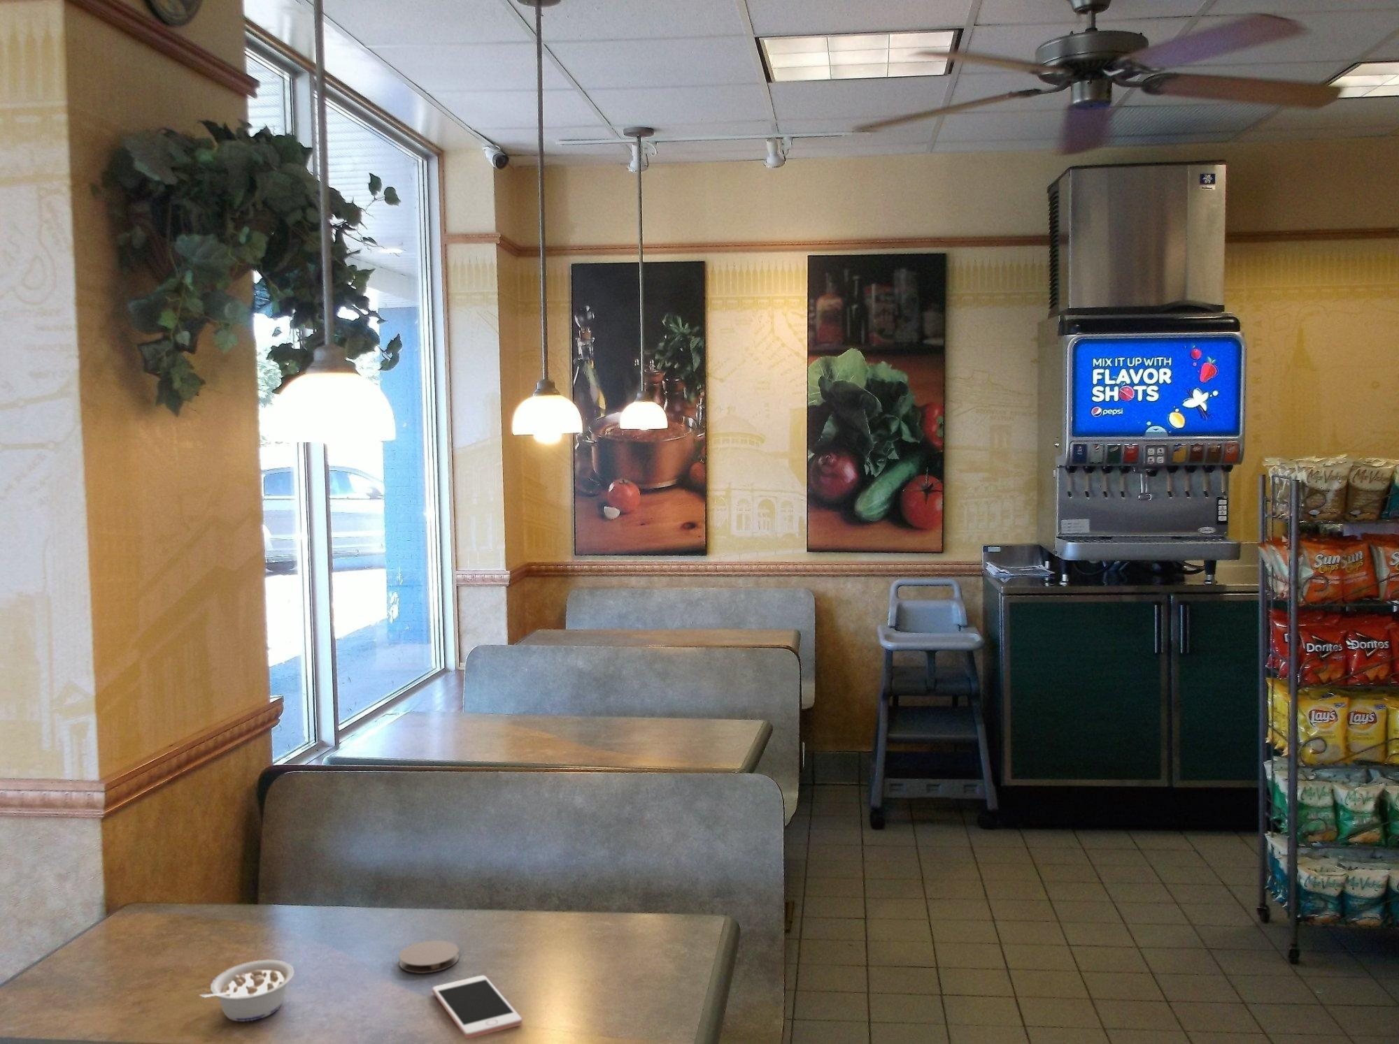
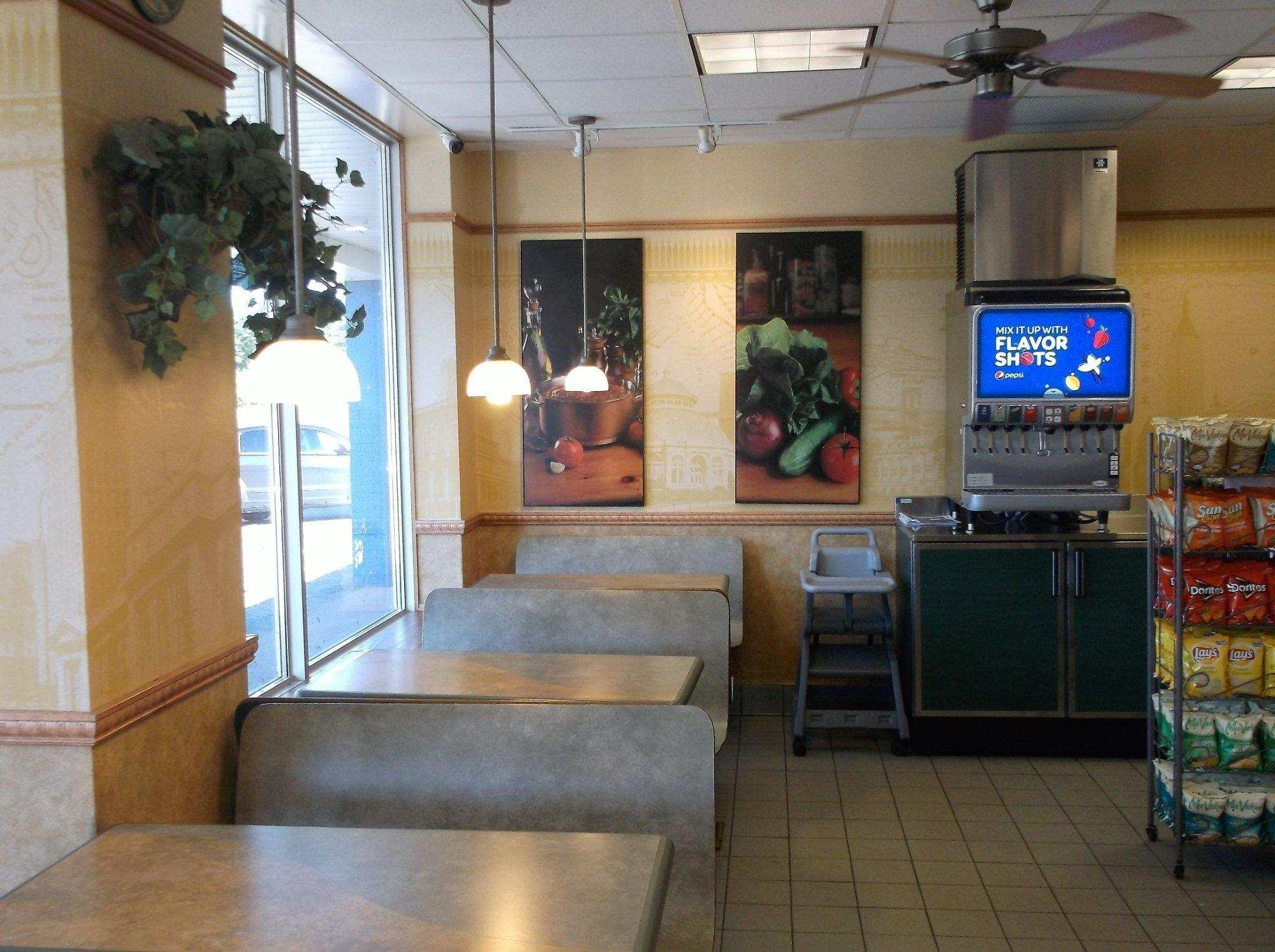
- cell phone (475, 1005)
- coaster (429, 956)
- legume (251, 991)
